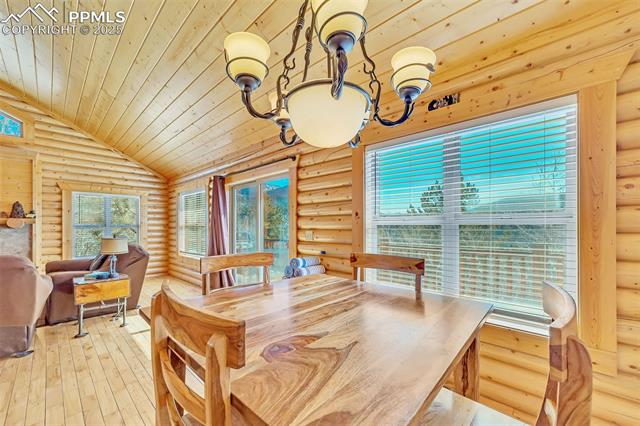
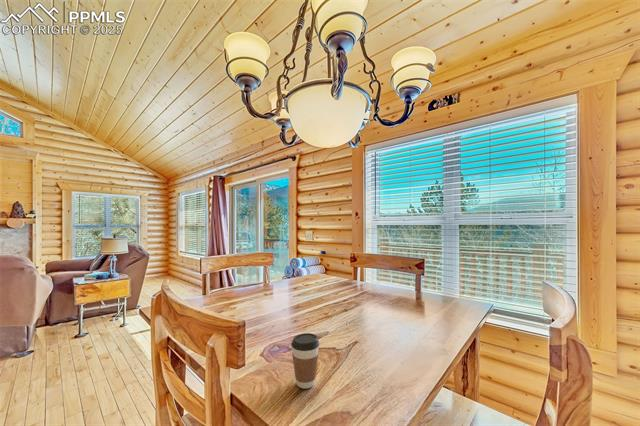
+ coffee cup (305, 360)
